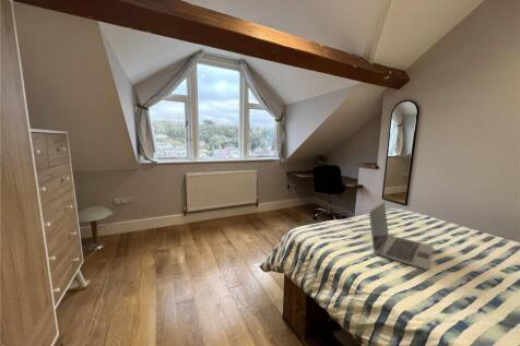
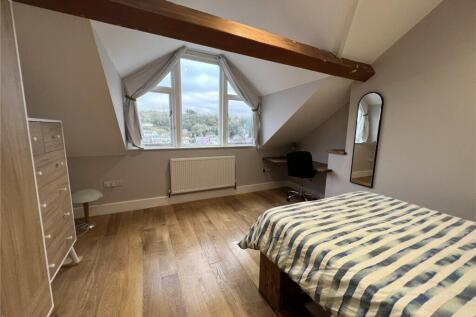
- laptop (399, 237)
